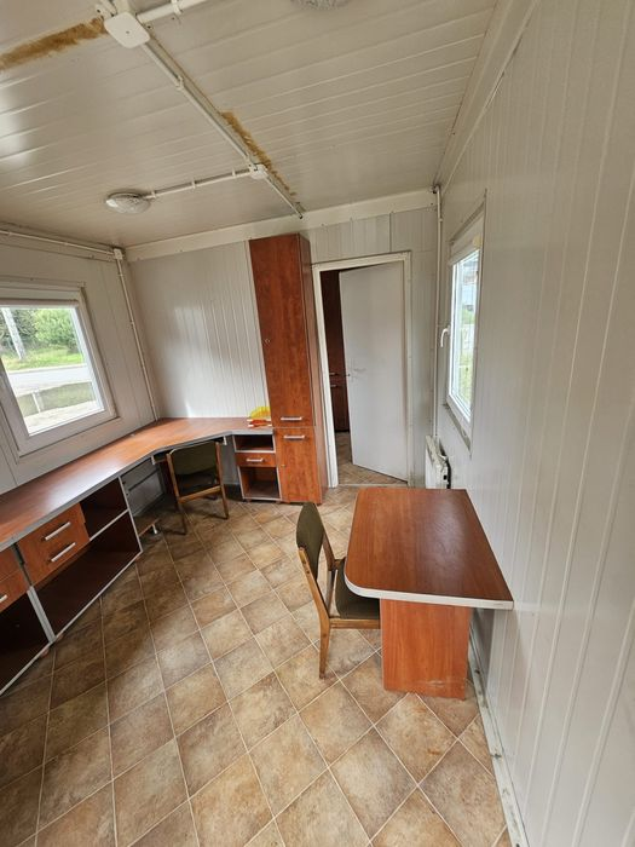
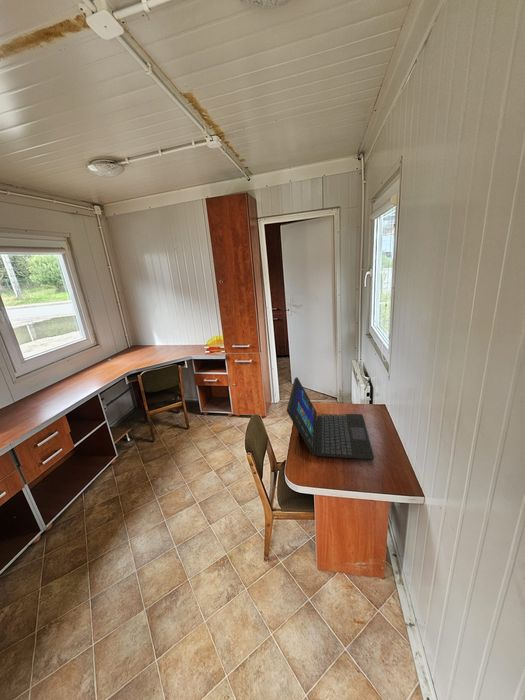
+ laptop (329, 414)
